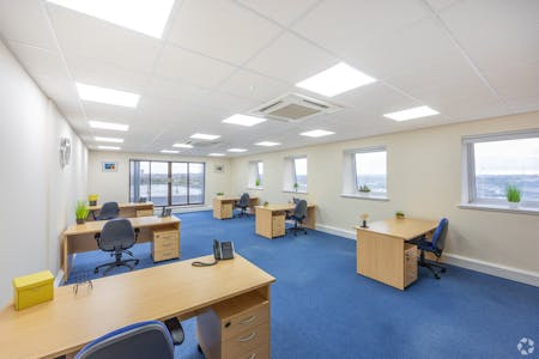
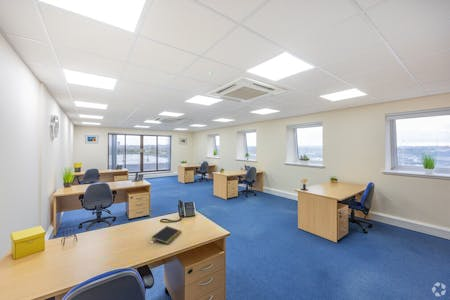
+ notepad (167, 234)
